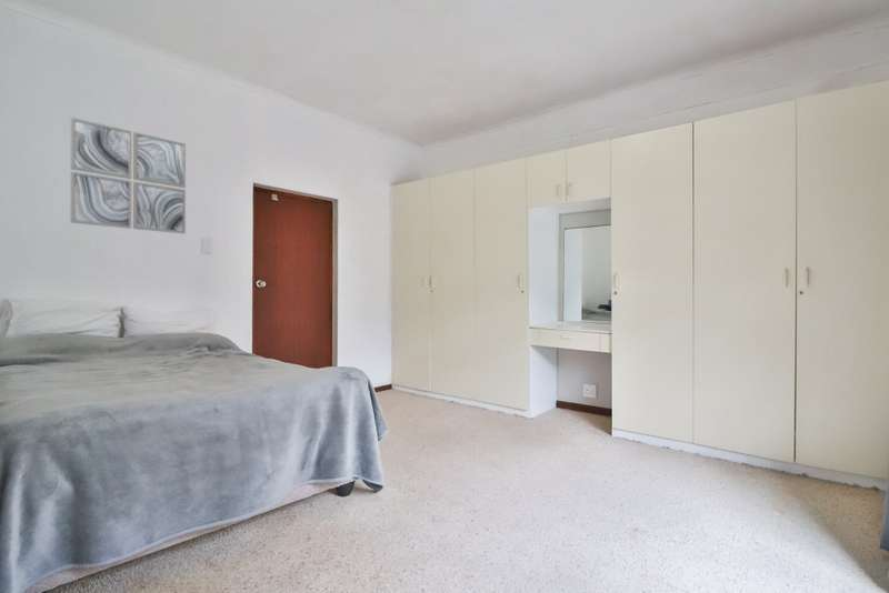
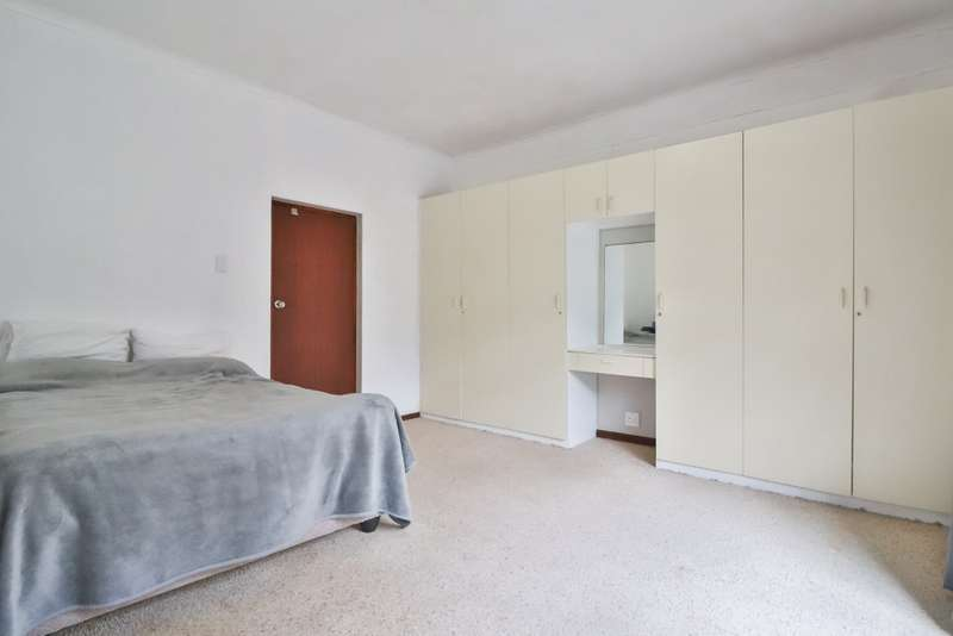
- wall art (133, 179)
